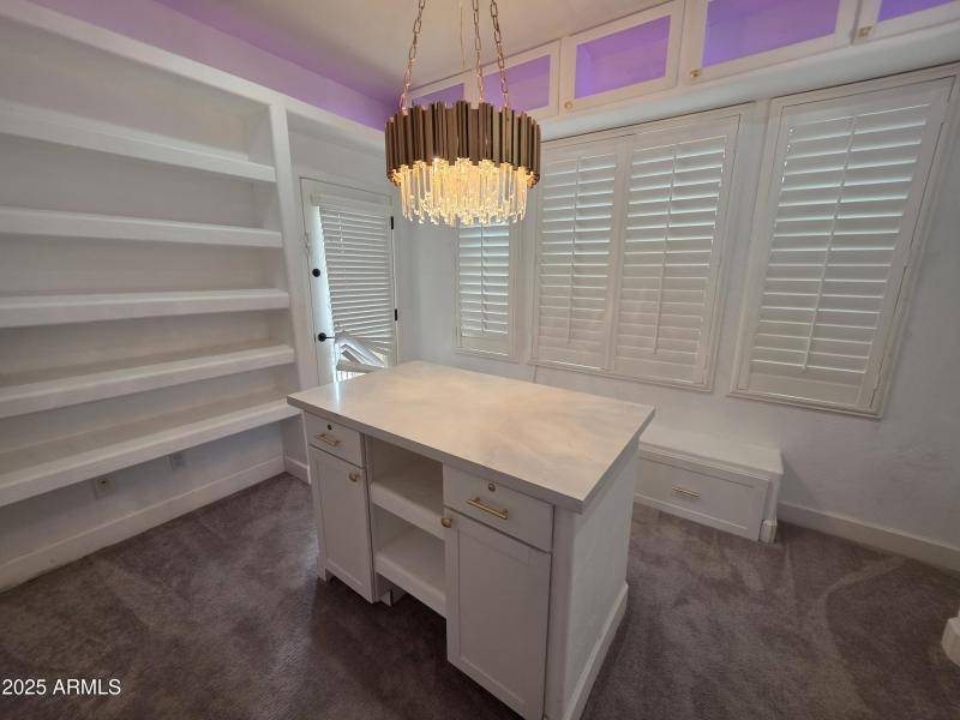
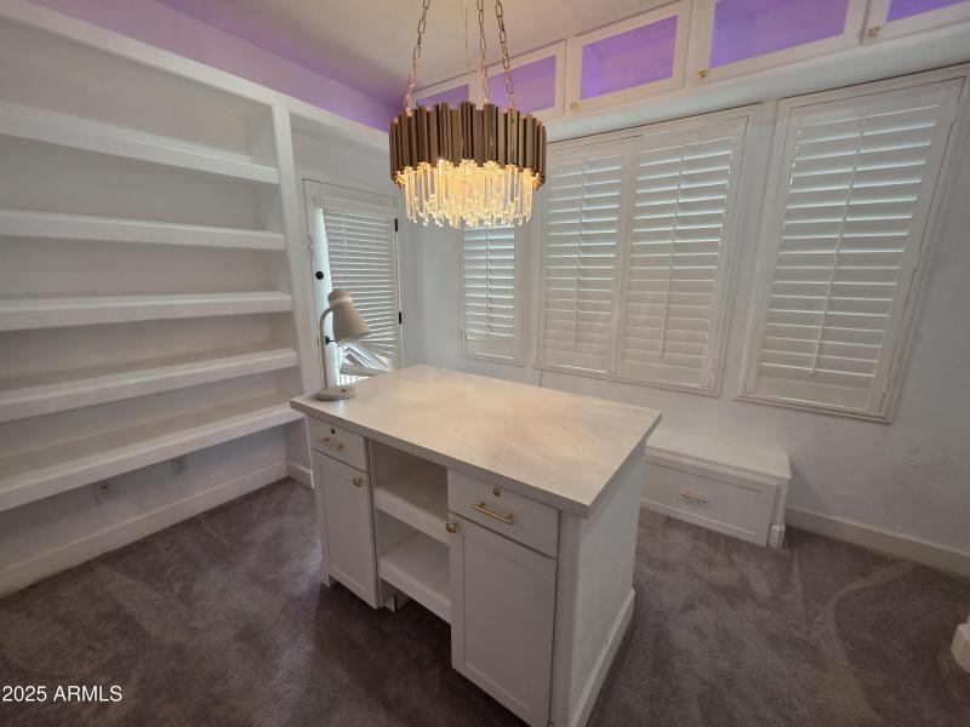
+ desk lamp (342, 343)
